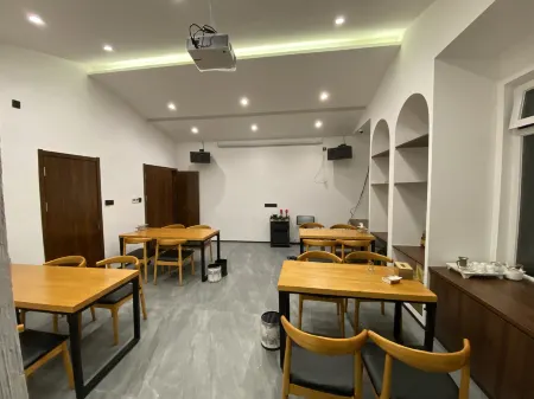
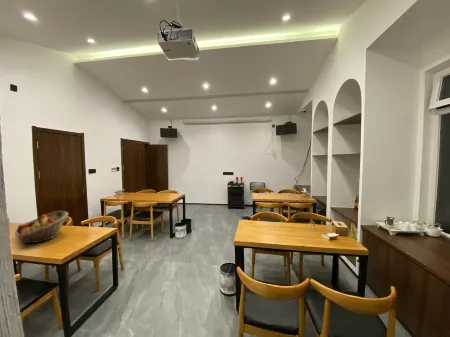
+ fruit basket (43, 226)
